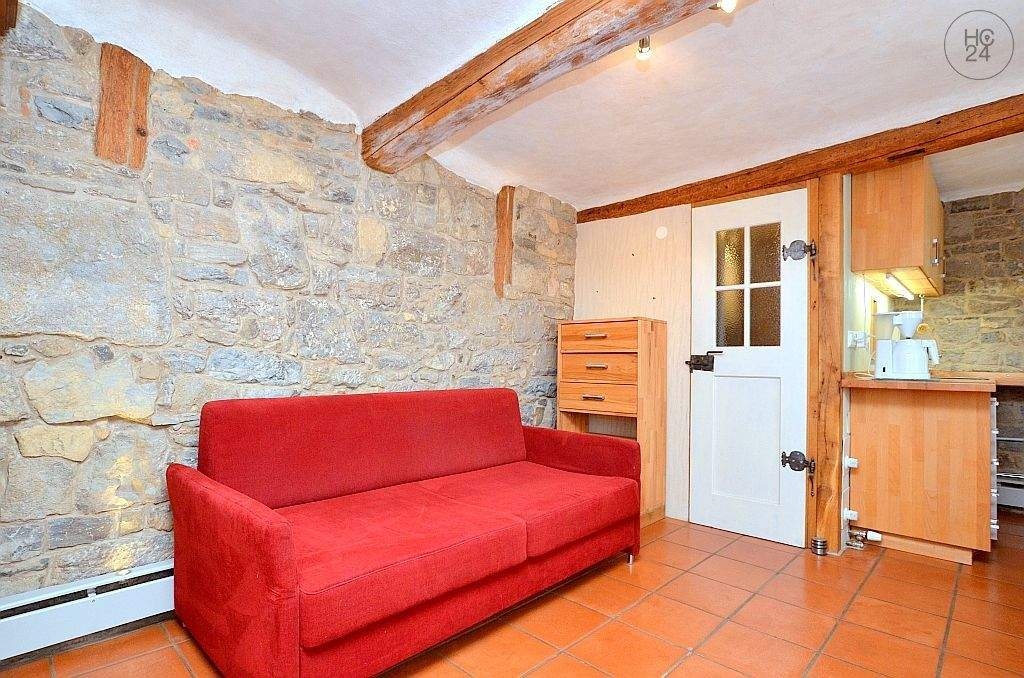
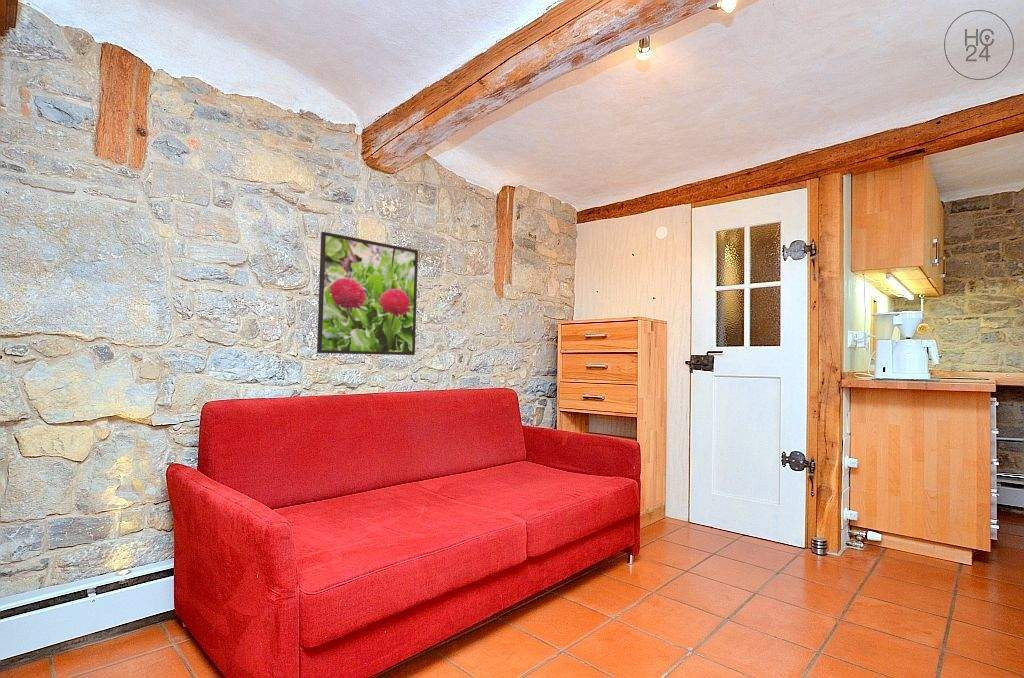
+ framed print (371, 297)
